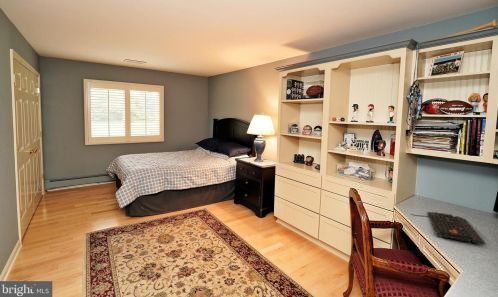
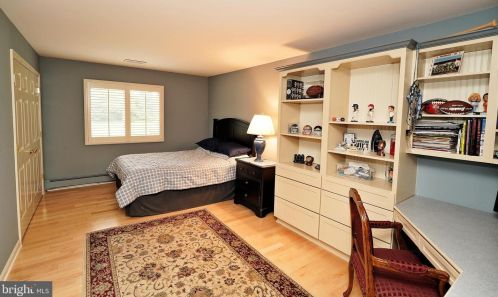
- keyboard (441, 223)
